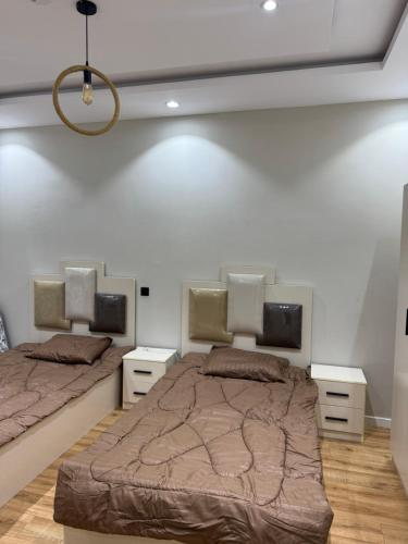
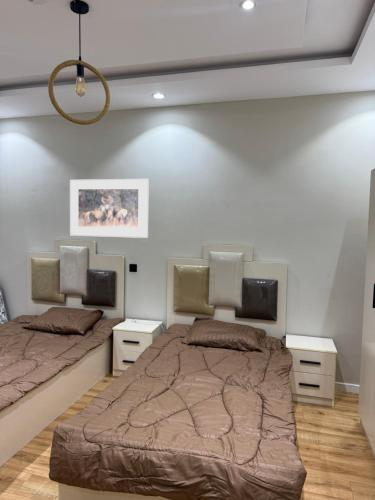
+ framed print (108, 208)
